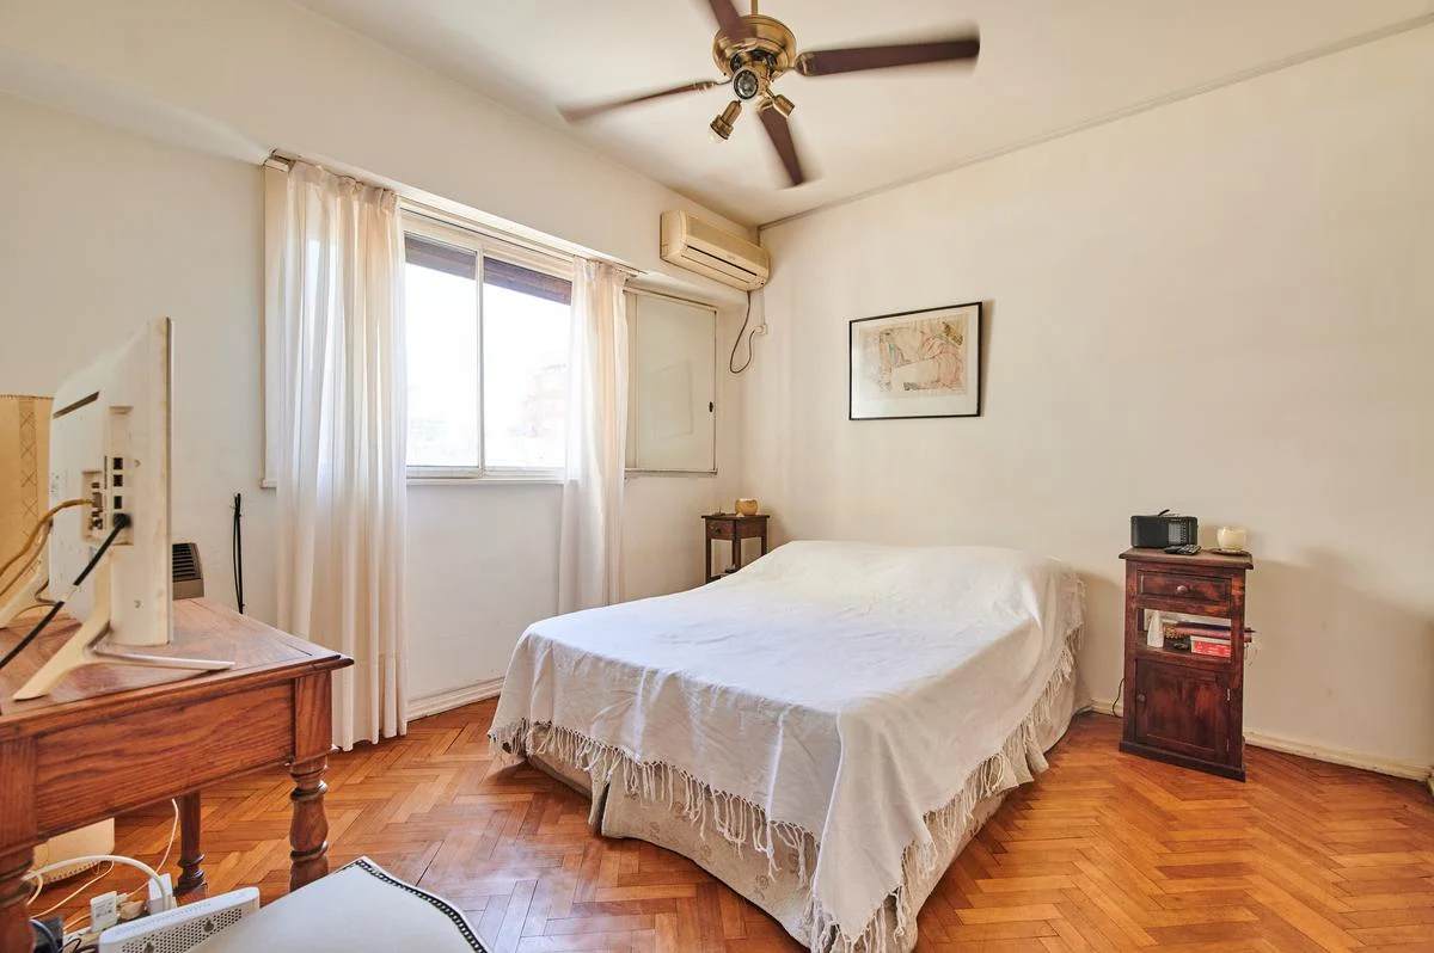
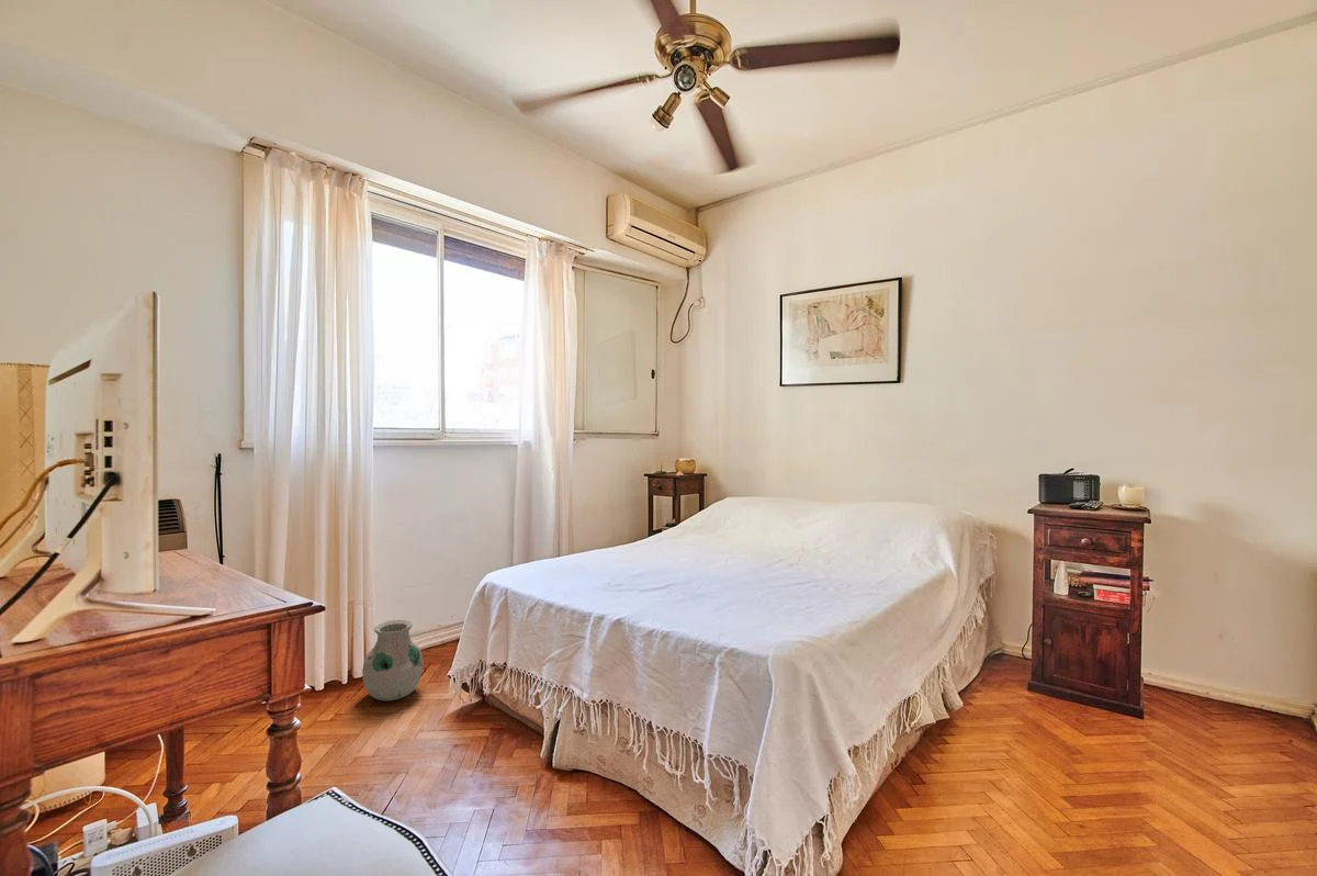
+ vase (393, 660)
